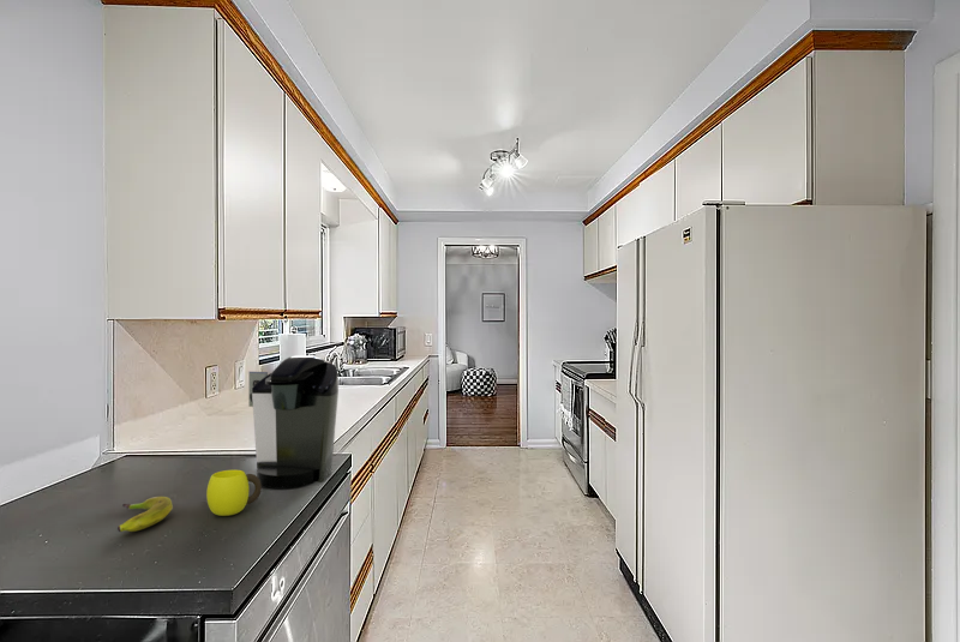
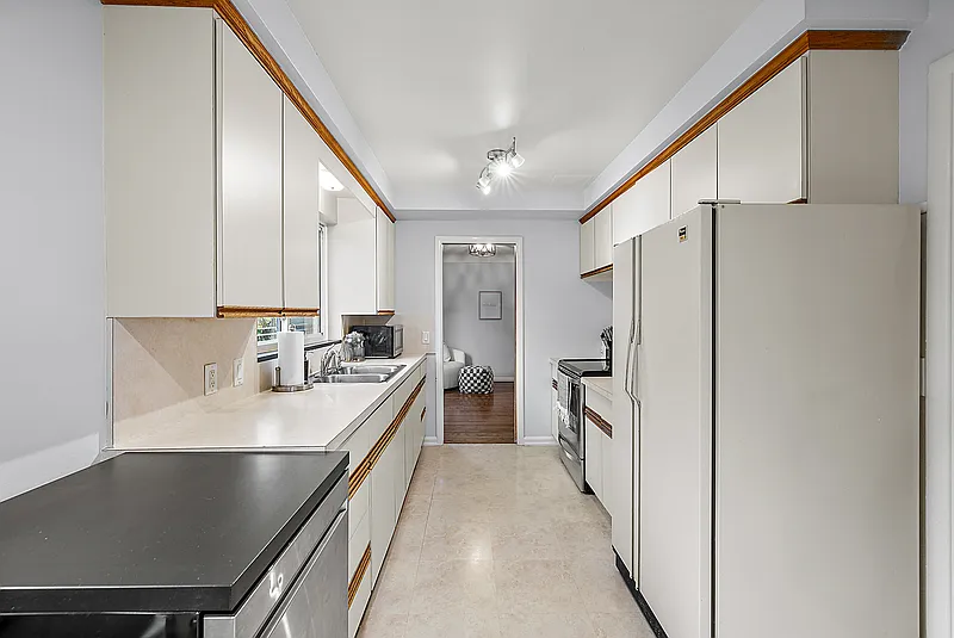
- coffee maker (277, 414)
- cup (234, 492)
- banana (145, 511)
